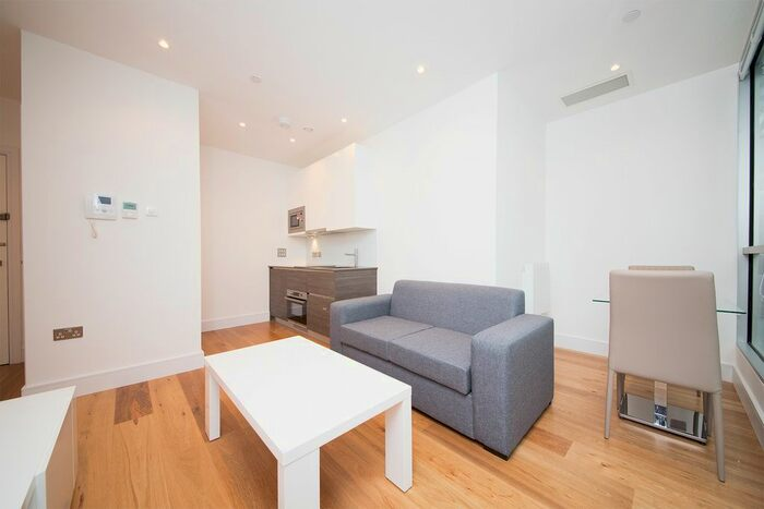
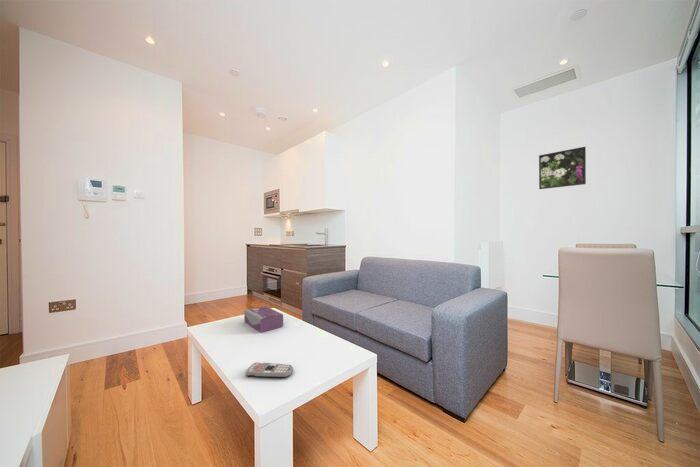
+ remote control (270, 370)
+ tissue box (263, 317)
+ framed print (561, 169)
